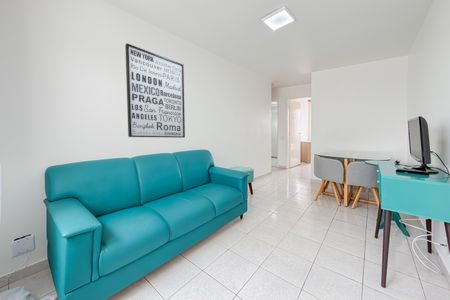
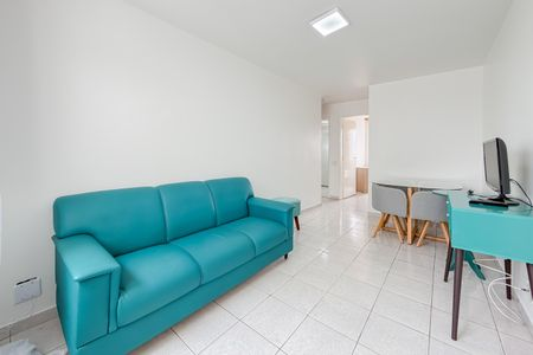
- wall art (158, 96)
